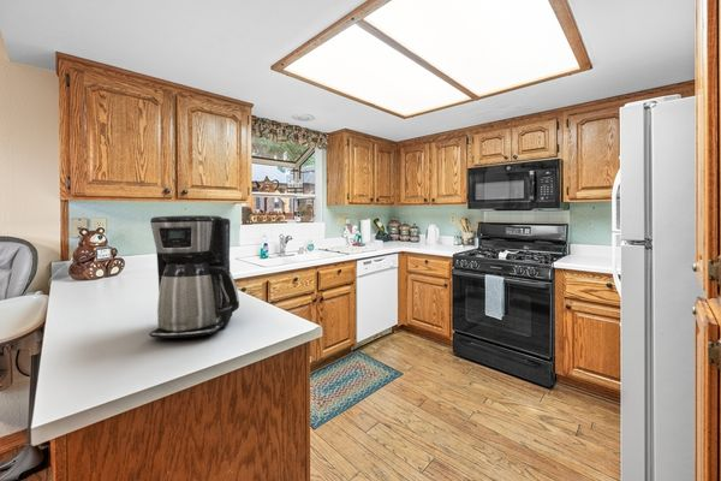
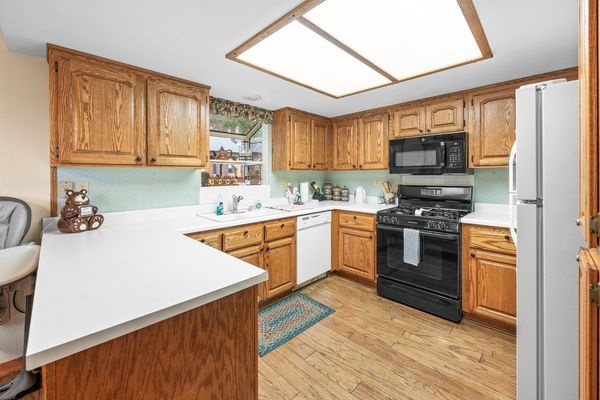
- coffee maker (205, 269)
